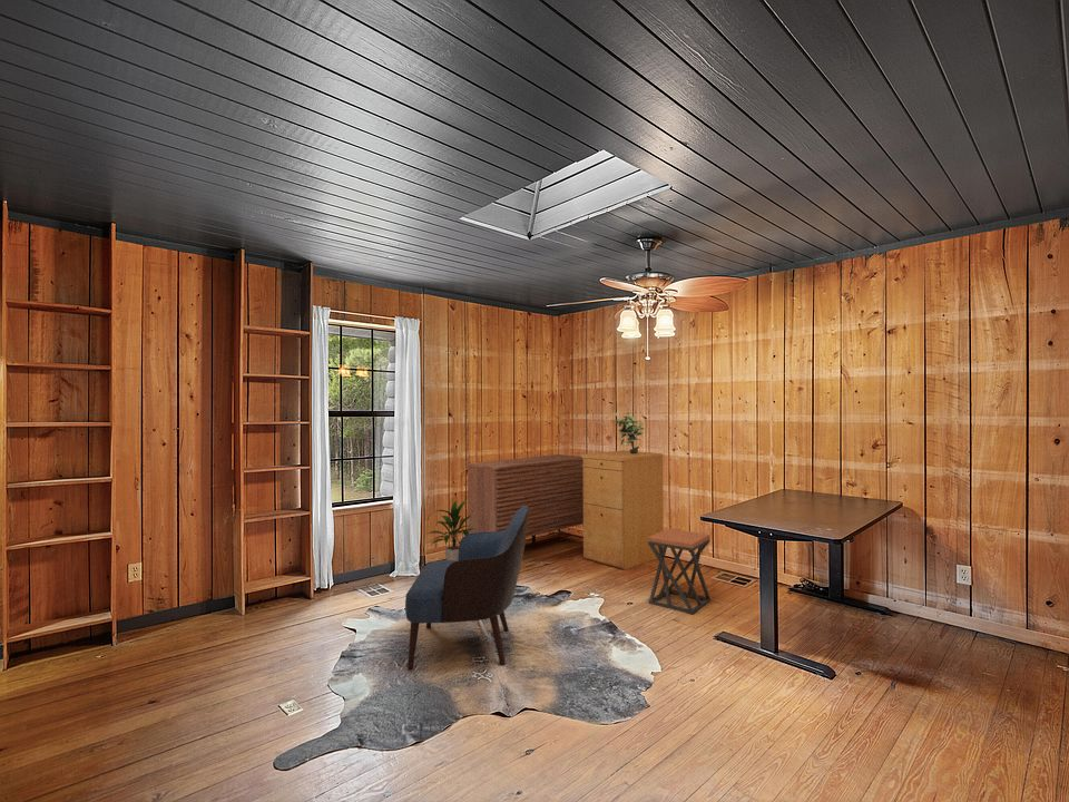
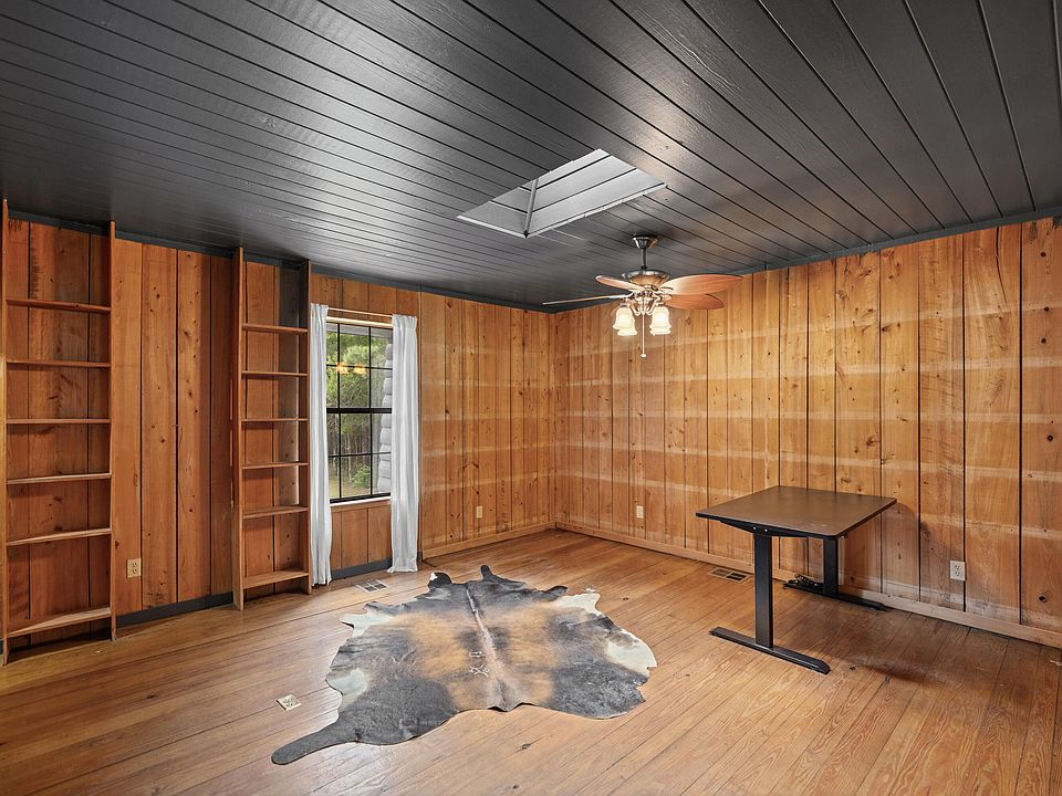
- indoor plant (453, 532)
- armchair (472, 577)
- filing cabinet (622, 506)
- potted plant (628, 432)
- sideboard (531, 503)
- stool (680, 568)
